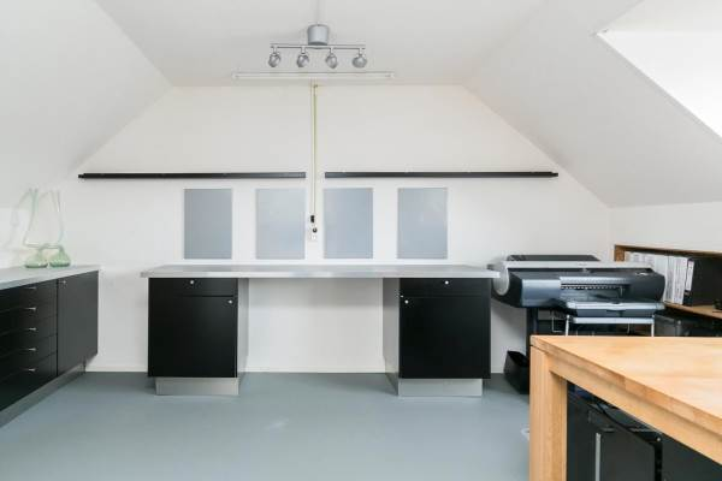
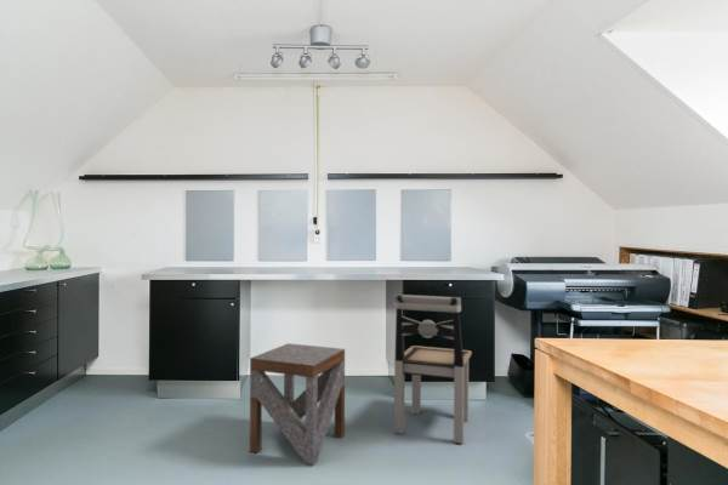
+ chair (433, 359)
+ side table (298, 398)
